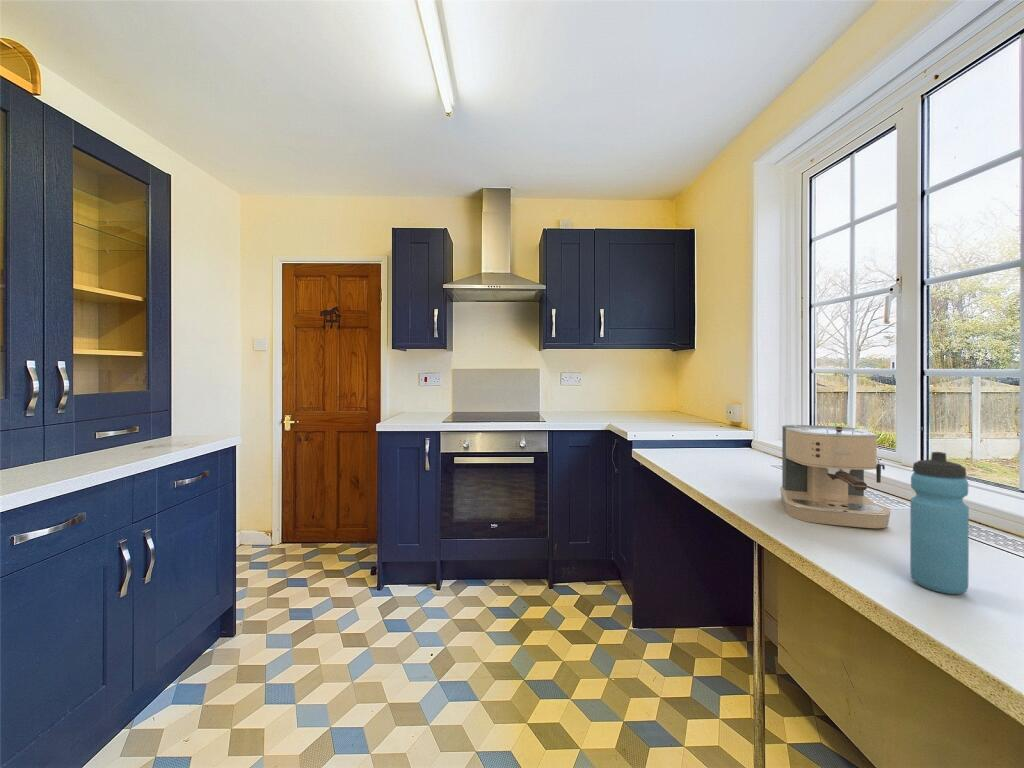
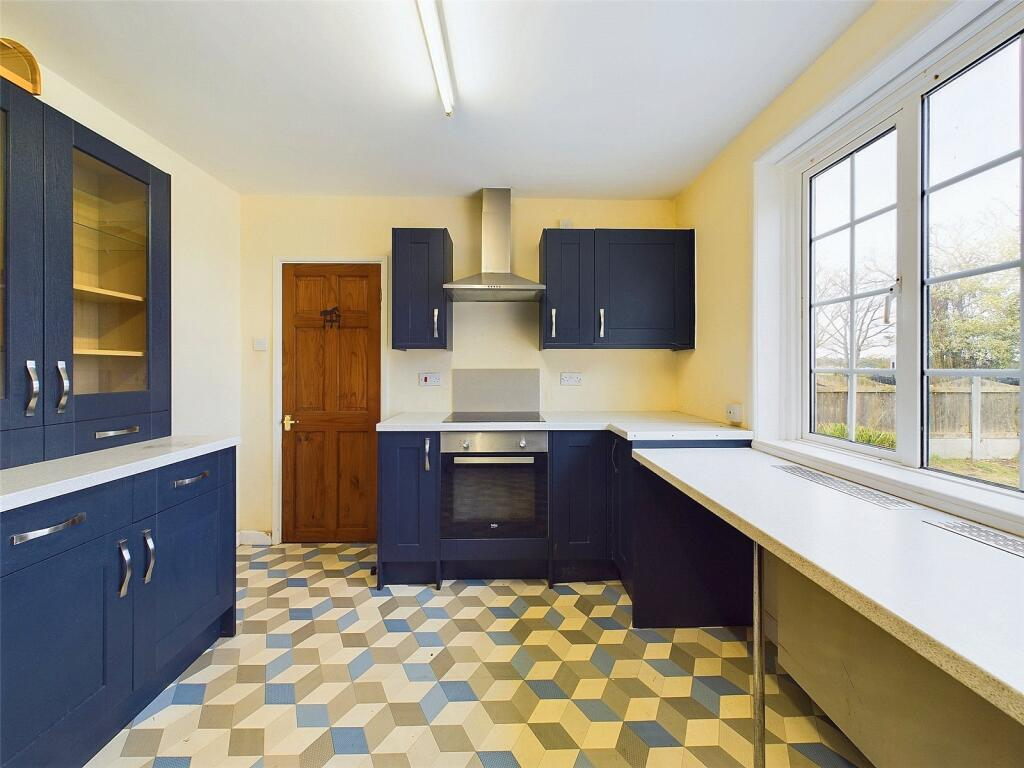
- coffee maker (831, 470)
- water bottle (938, 519)
